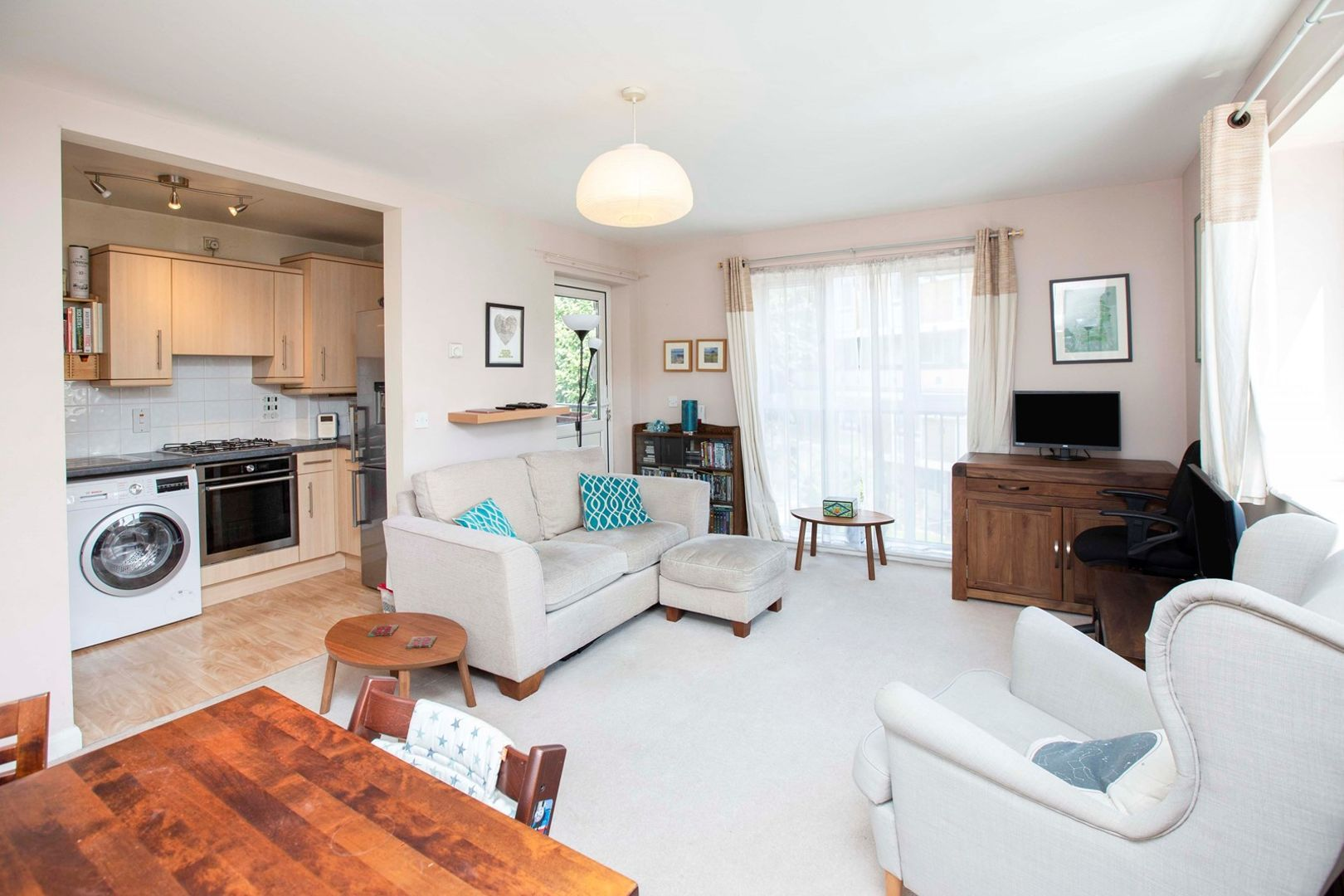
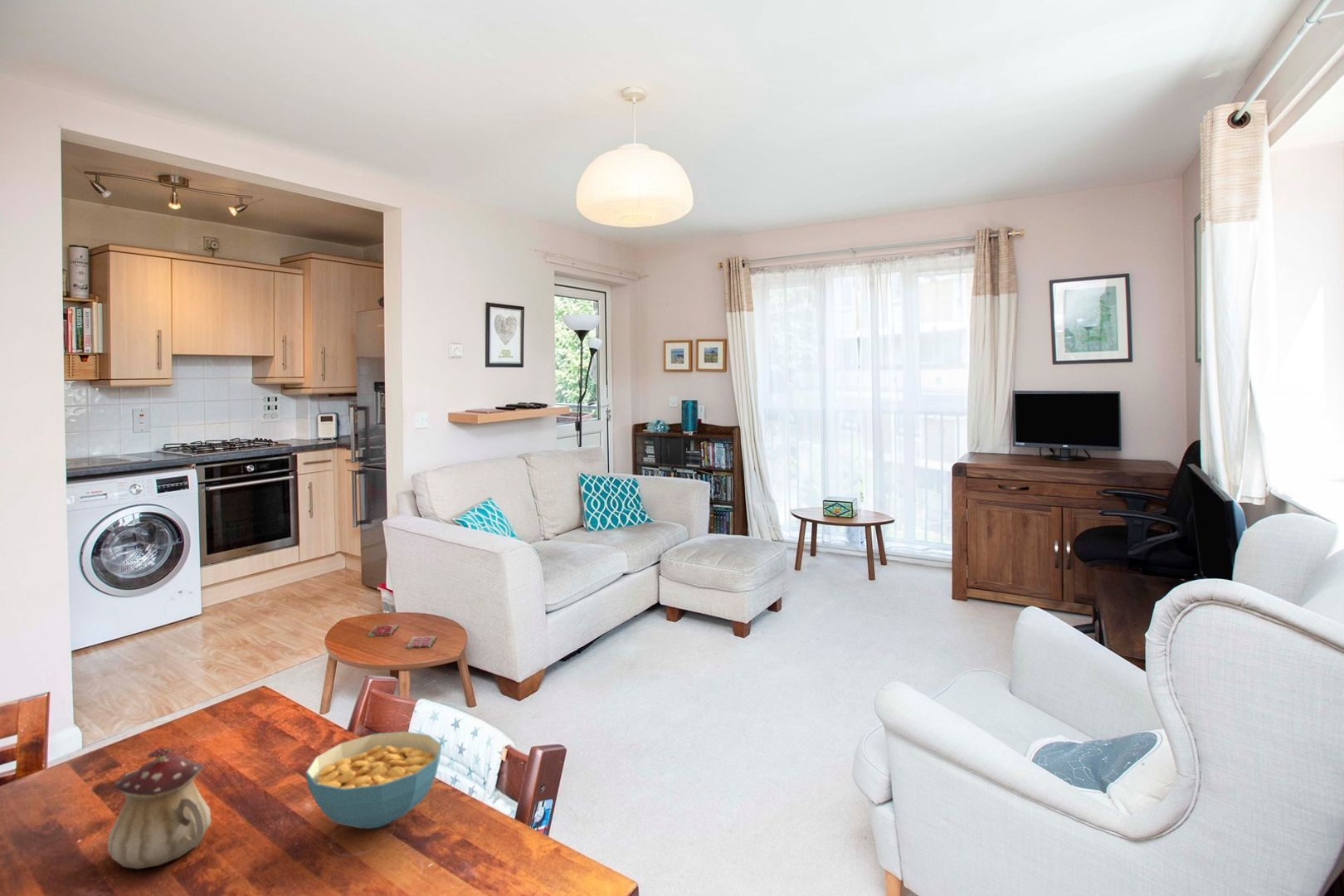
+ cereal bowl (377, 787)
+ teapot (163, 799)
